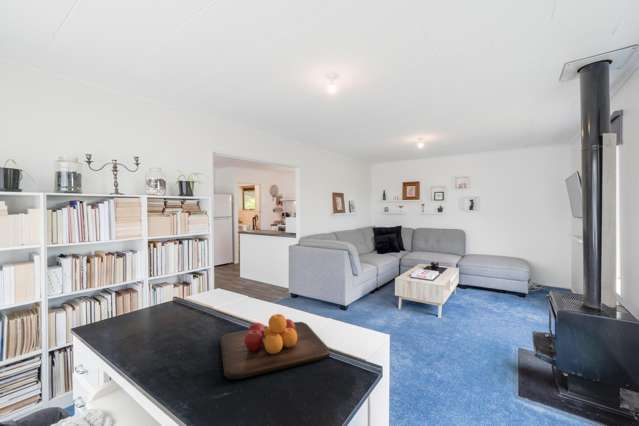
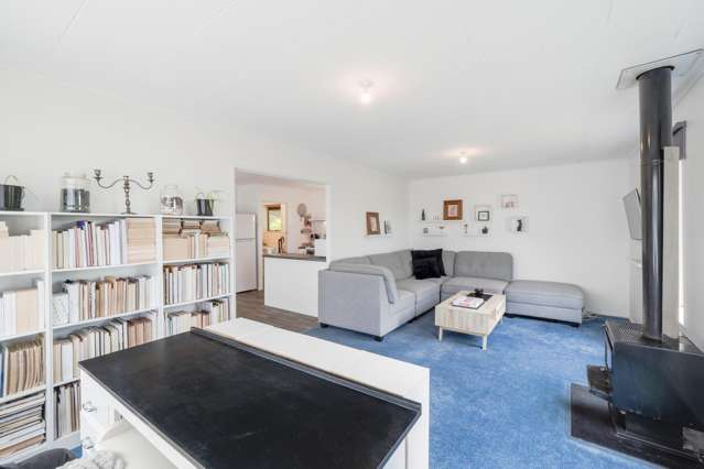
- chopping board (272, 329)
